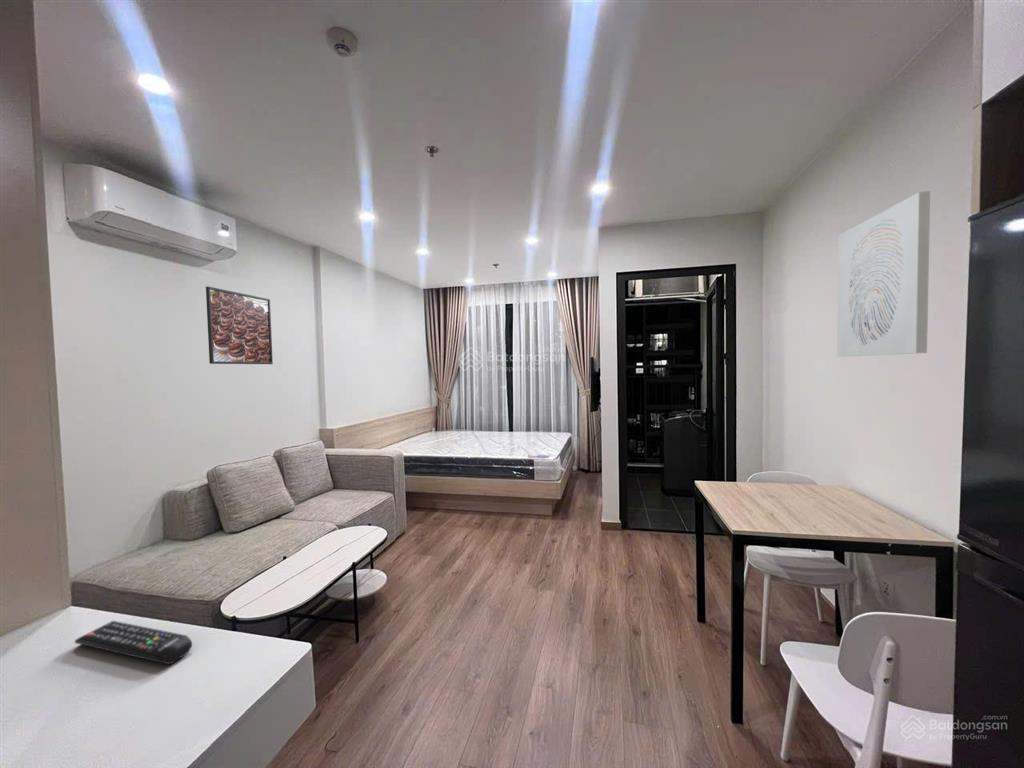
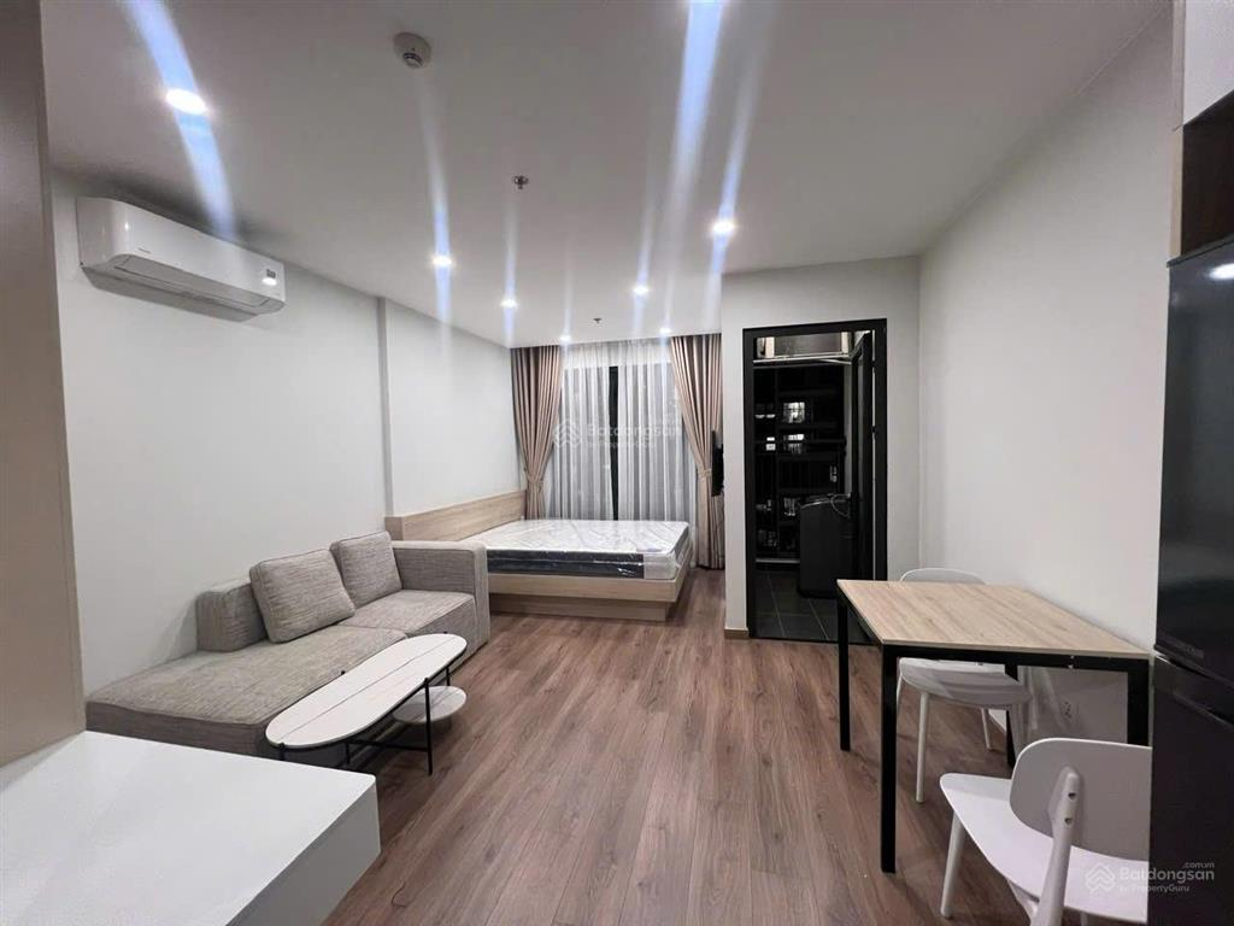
- remote control (132, 642)
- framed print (242, 328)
- wall art (876, 286)
